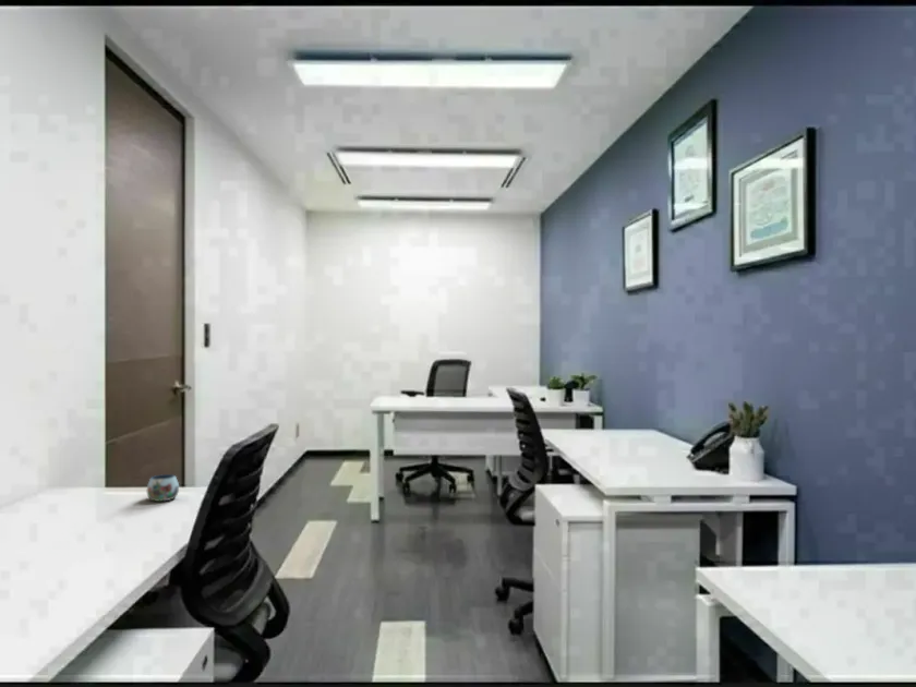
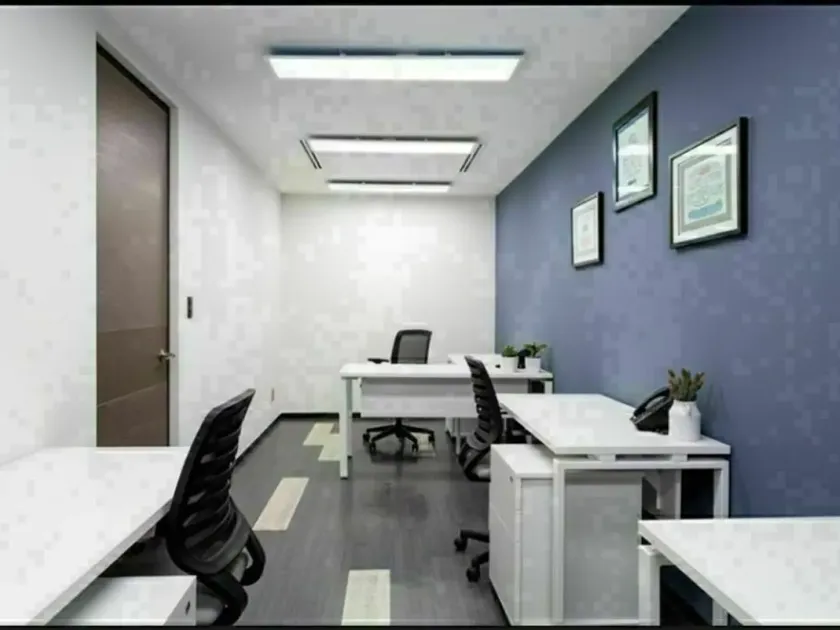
- mug (162, 486)
